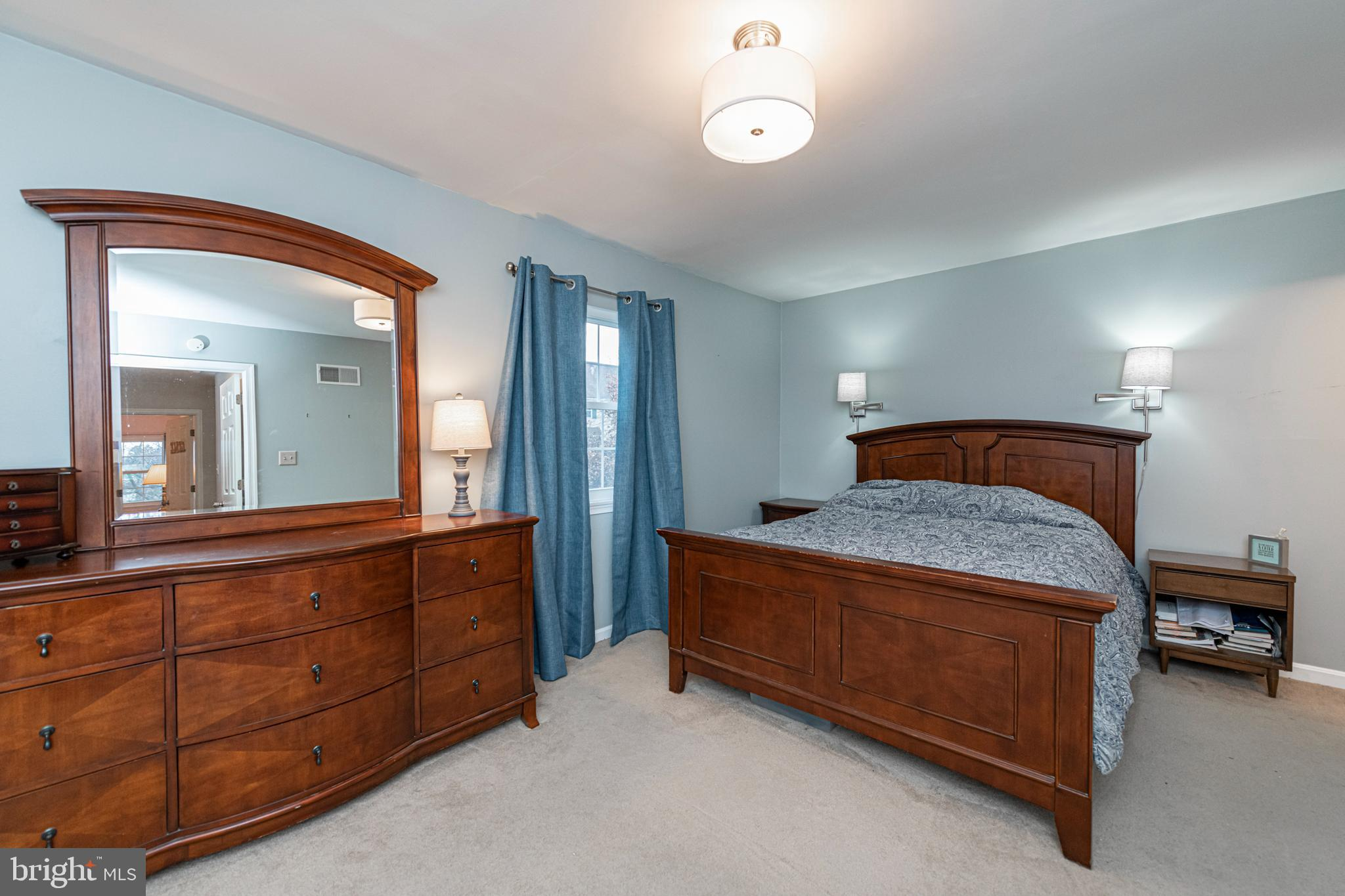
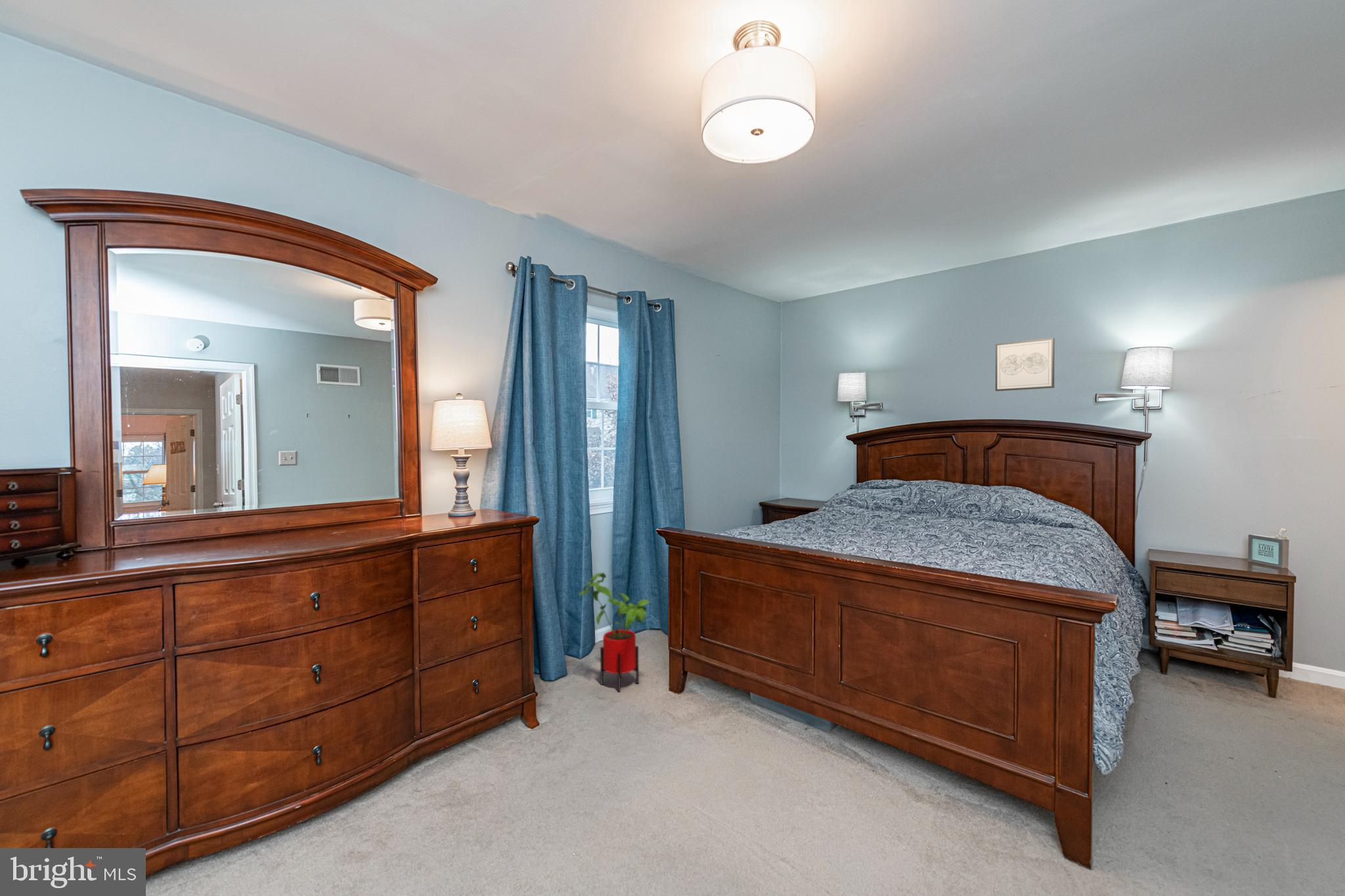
+ wall art (1024, 365)
+ house plant (613, 629)
